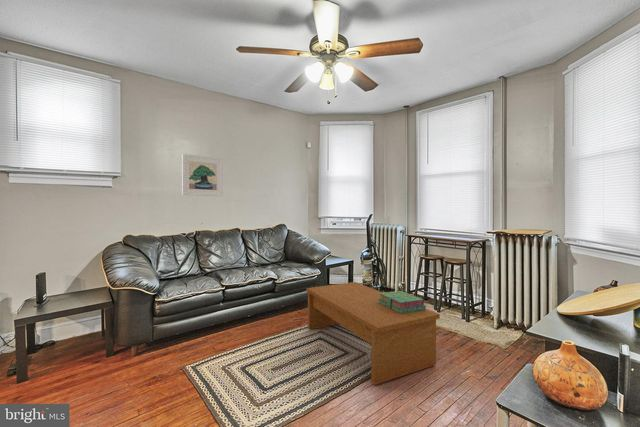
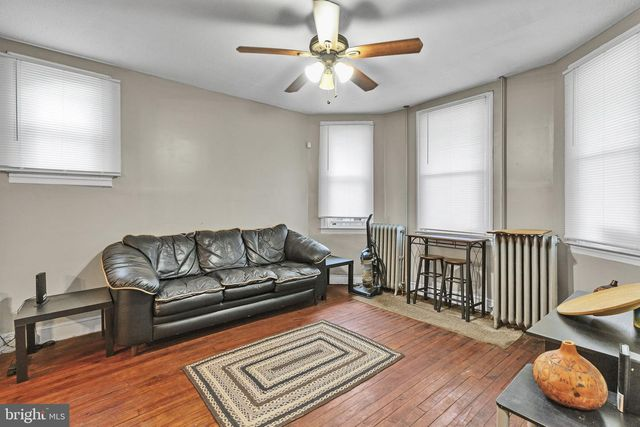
- stack of books (401, 300)
- coffee table (363, 321)
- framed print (203, 175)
